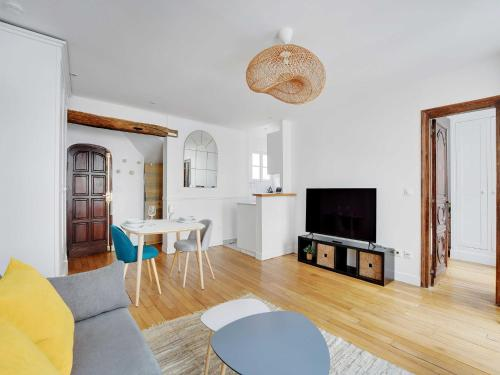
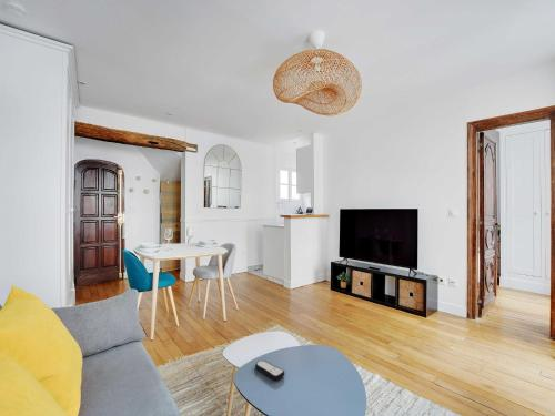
+ remote control (269, 368)
